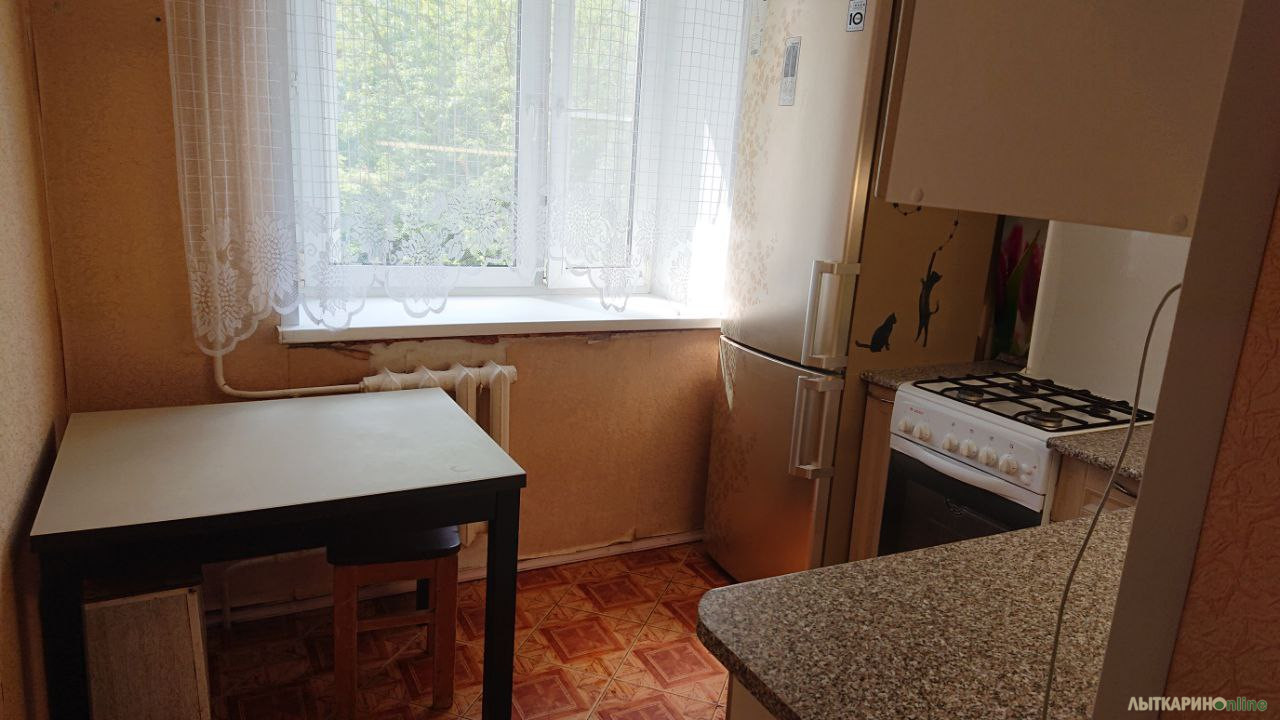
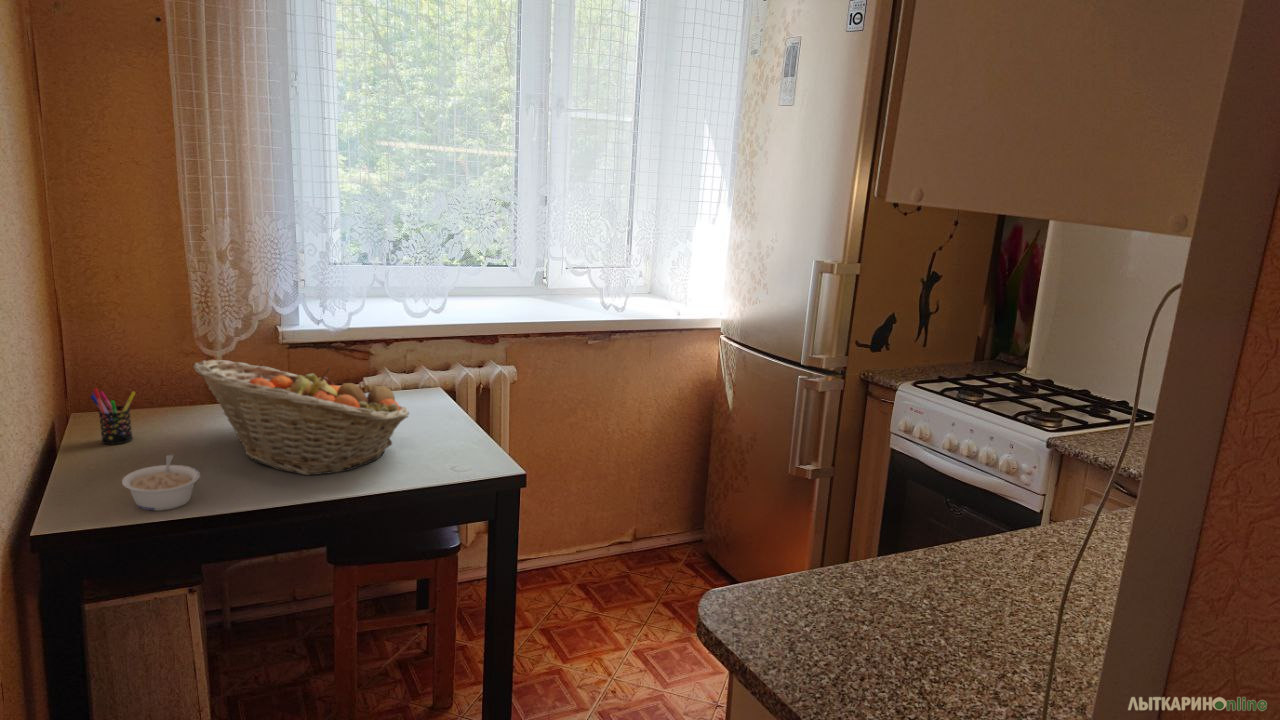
+ fruit basket (304, 406)
+ pen holder (112, 414)
+ legume (161, 486)
